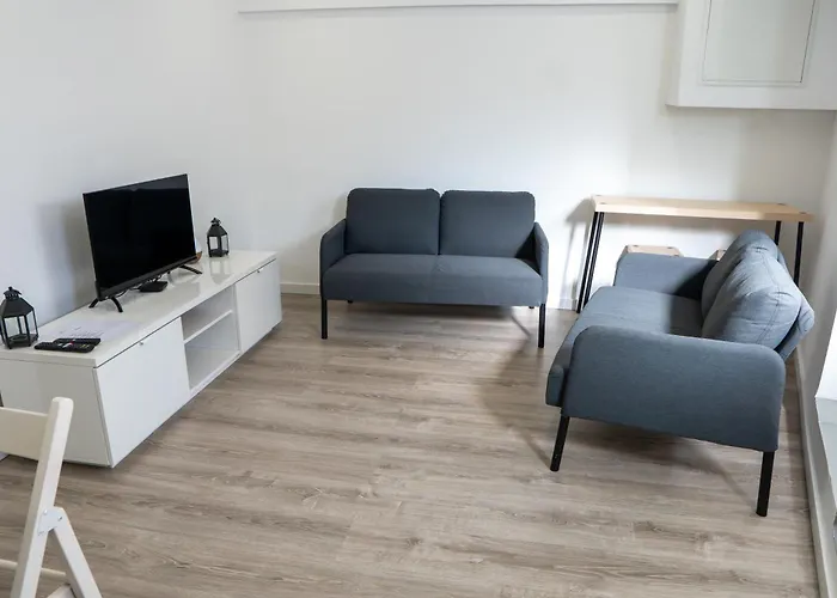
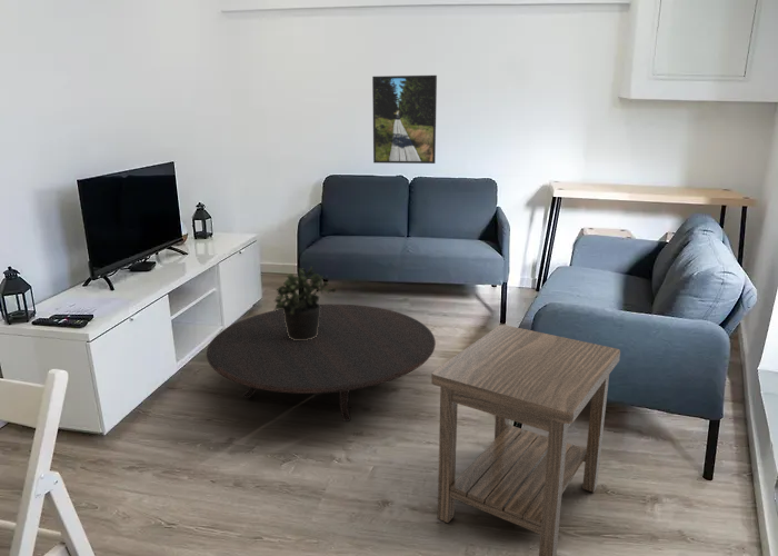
+ side table (525, 434)
+ table (323, 361)
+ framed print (403, 120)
+ potted plant (305, 301)
